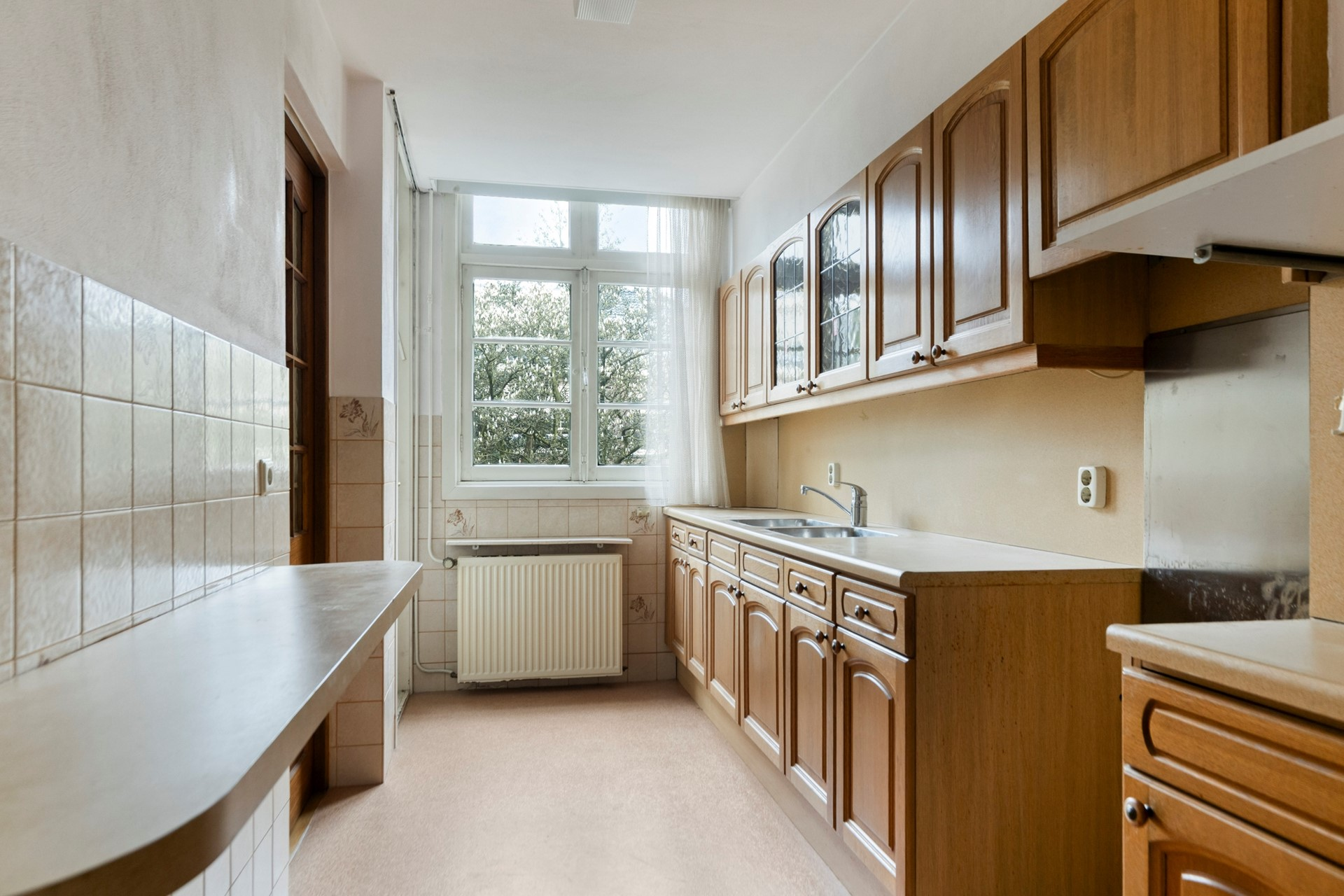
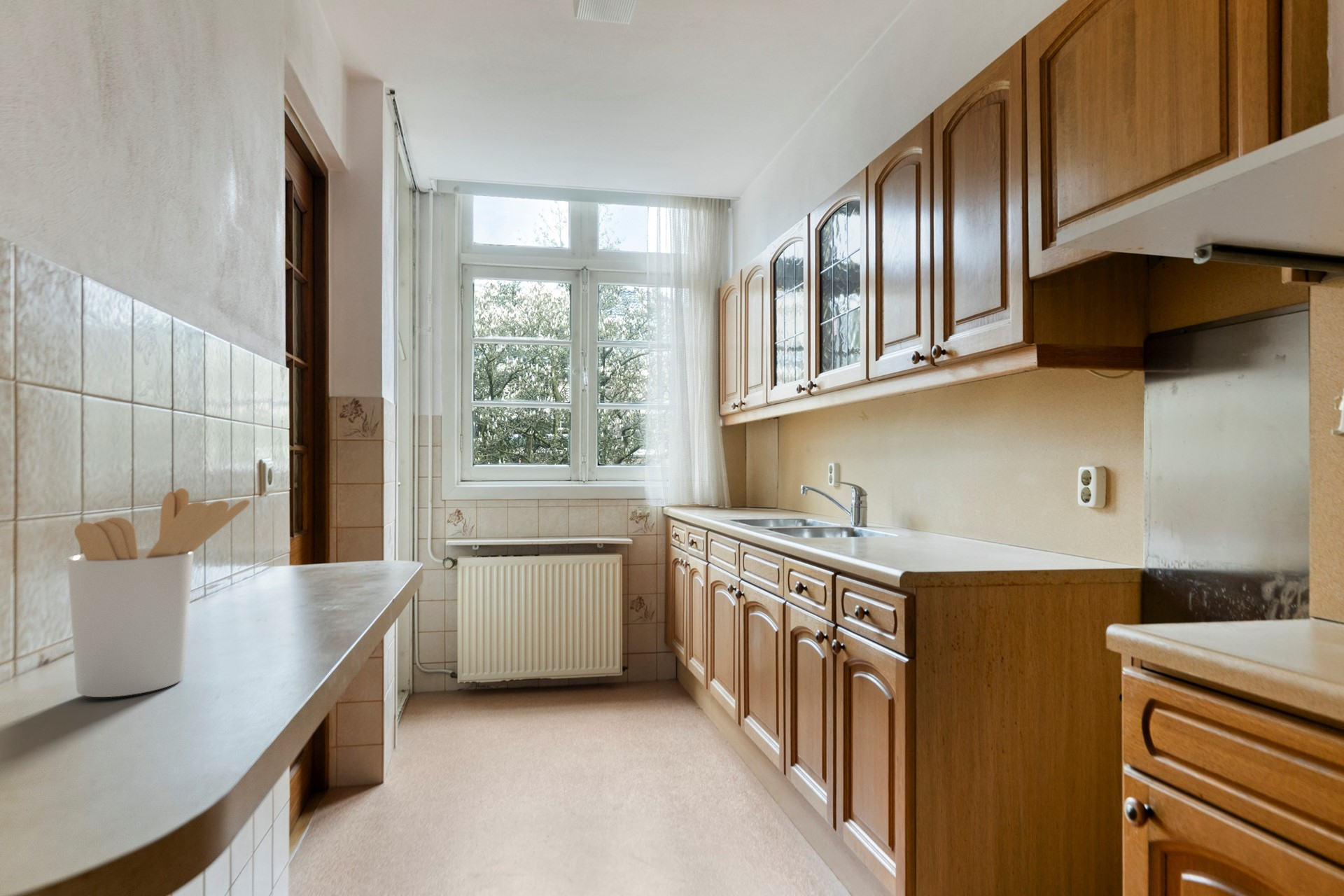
+ utensil holder (159, 587)
